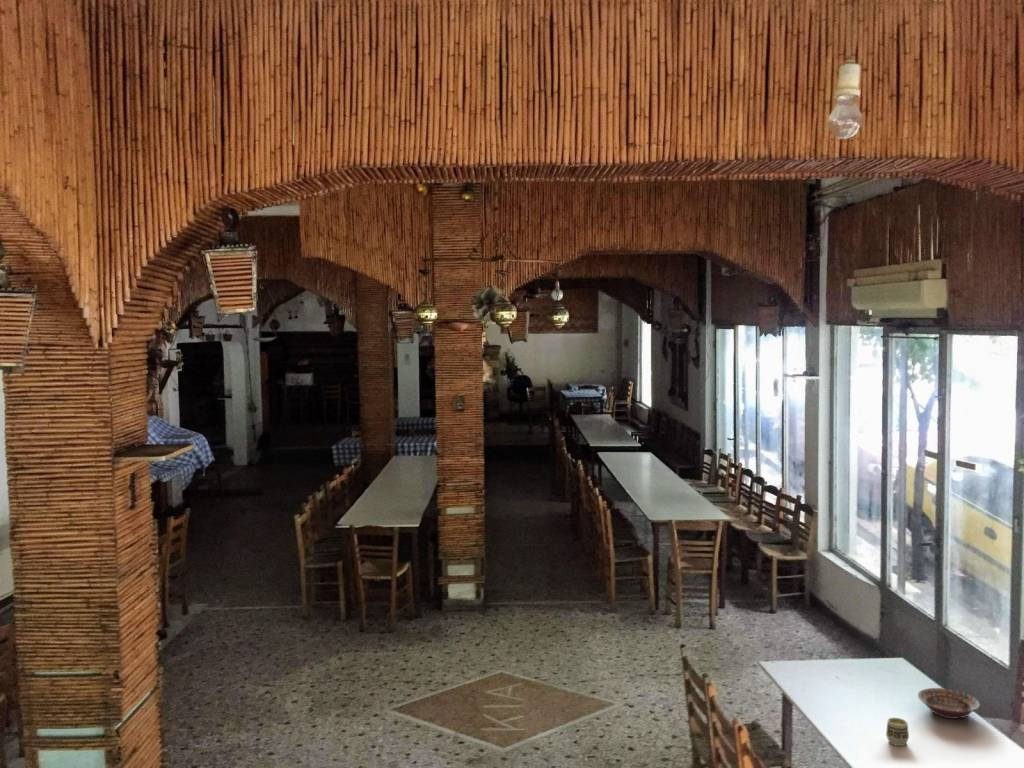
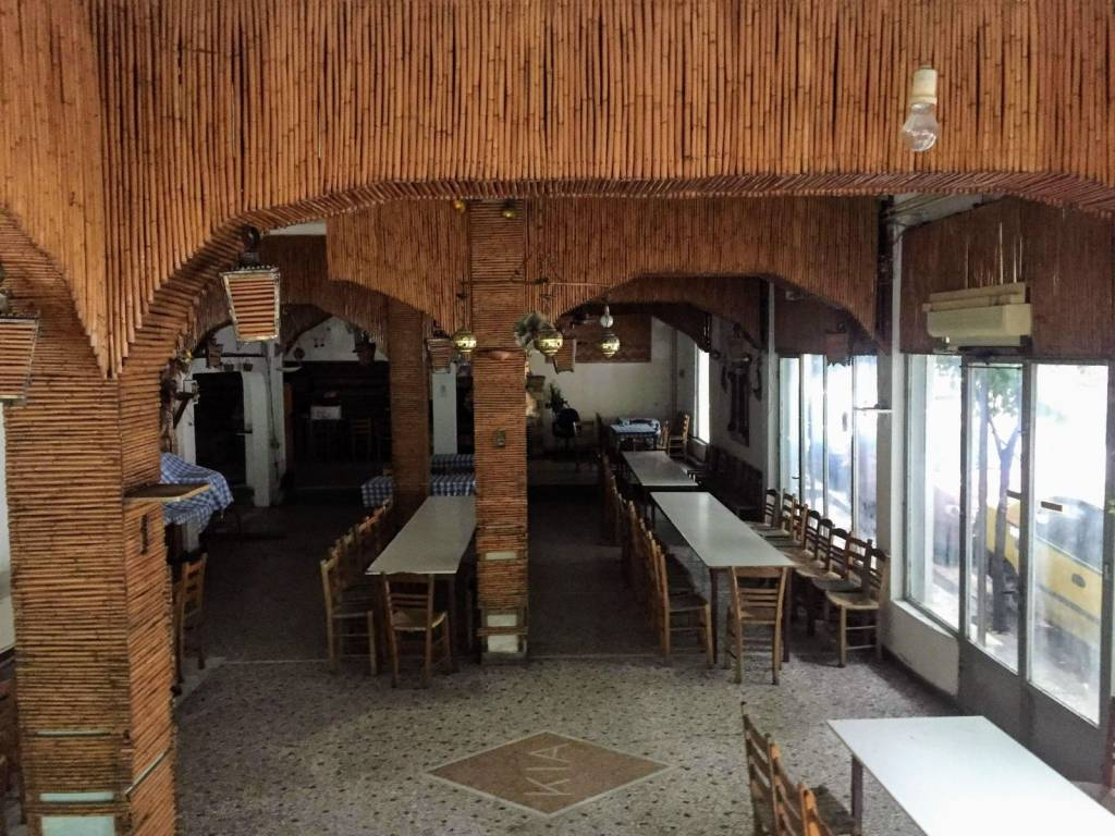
- decorative bowl (948, 706)
- cup (897, 731)
